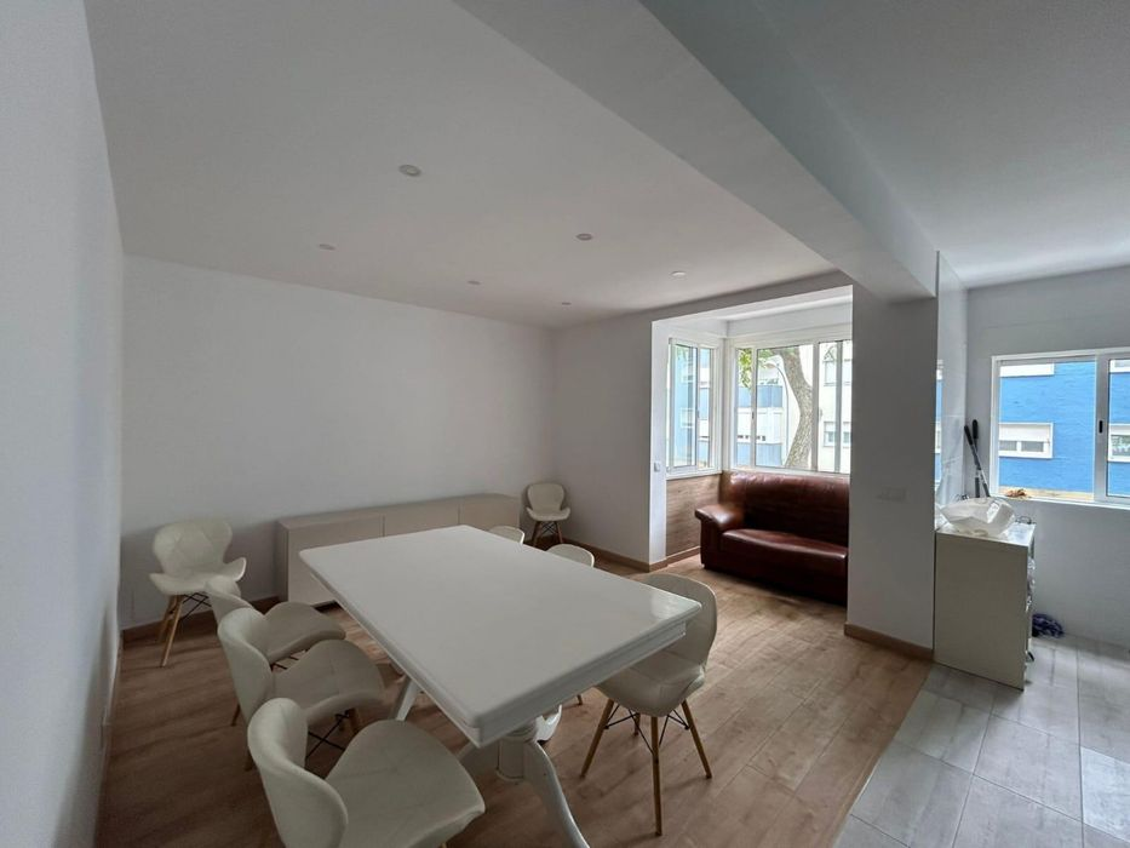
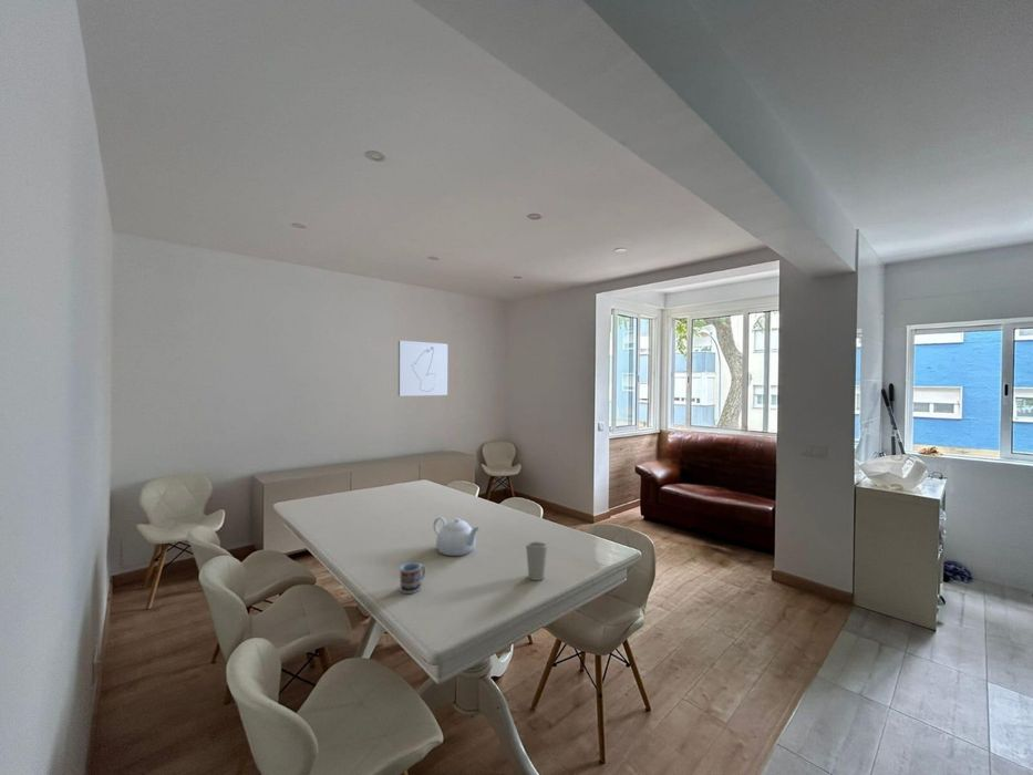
+ cup (536, 559)
+ wall art (423, 369)
+ teapot (455, 534)
+ cup (413, 576)
